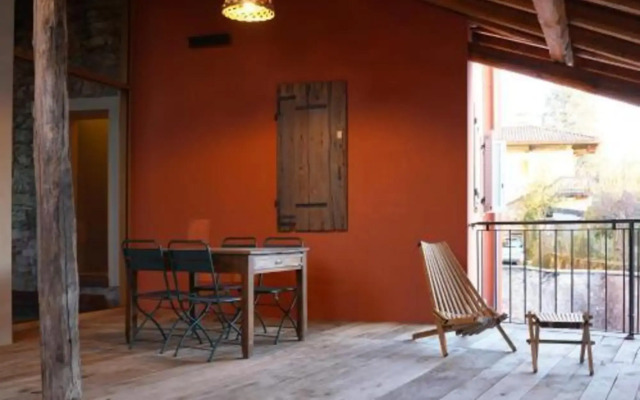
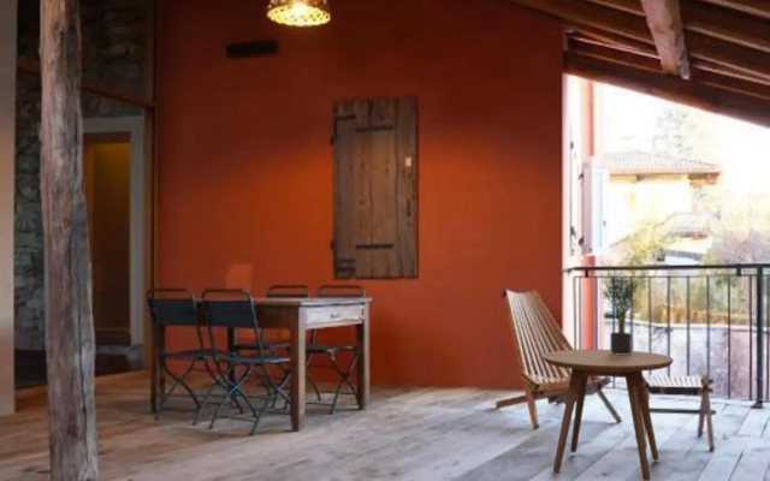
+ side table (582, 409)
+ potted plant (618, 302)
